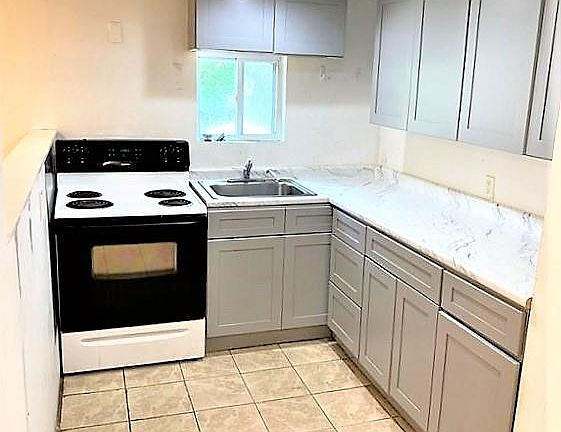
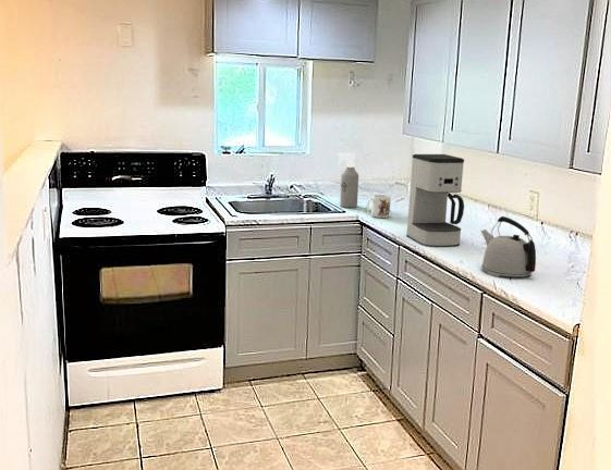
+ mug (378, 206)
+ spray bottle (346, 180)
+ kettle (508, 245)
+ coffee maker (440, 199)
